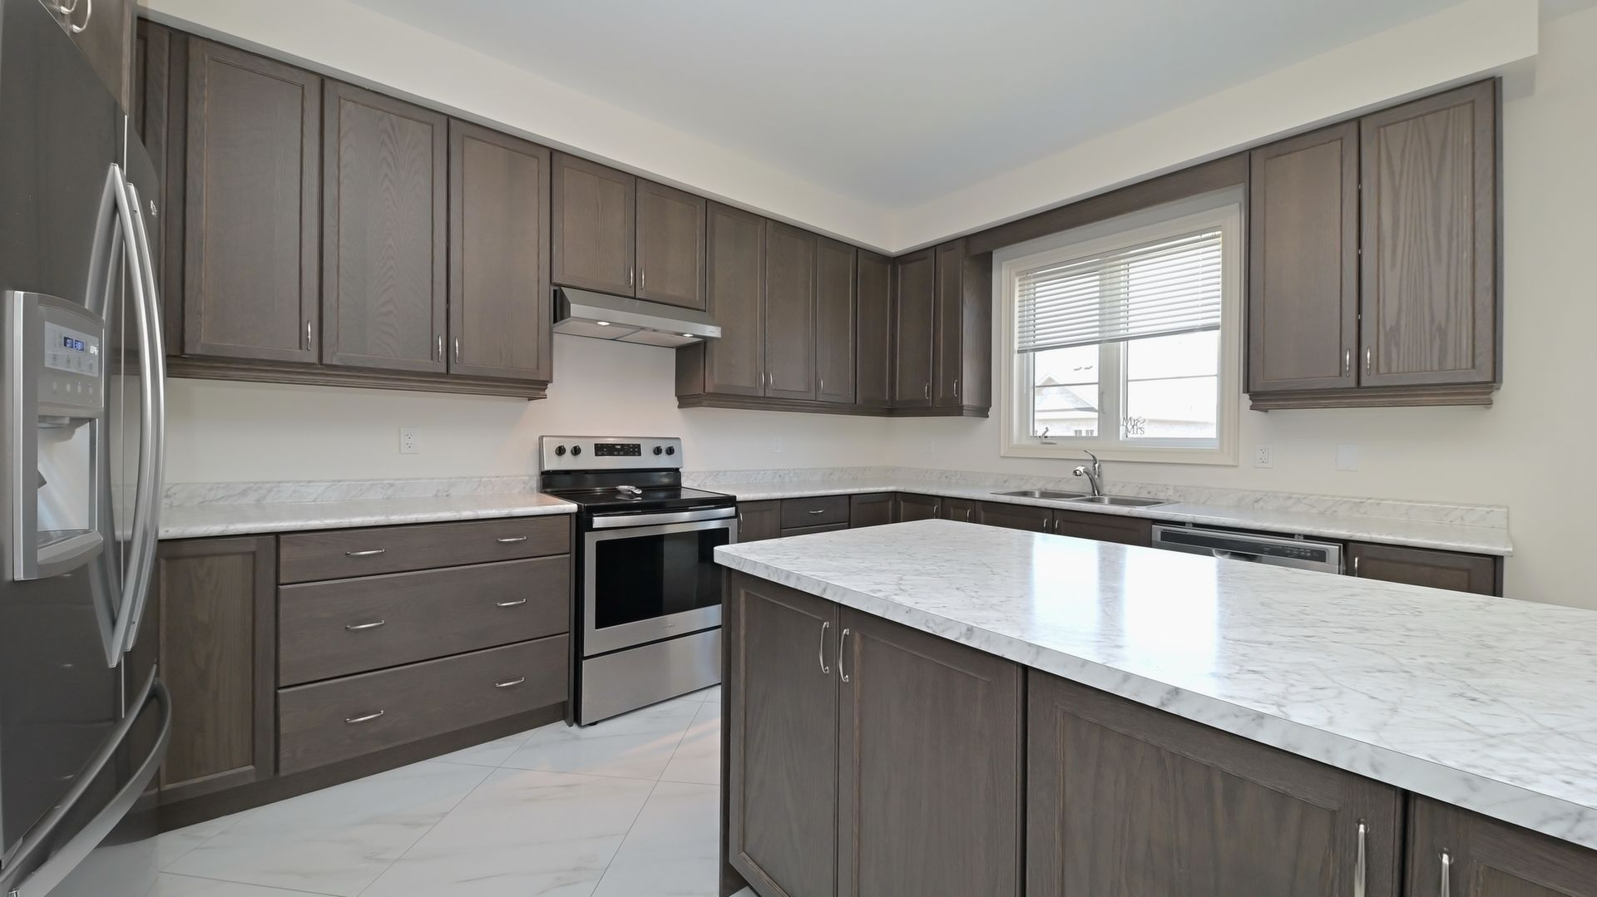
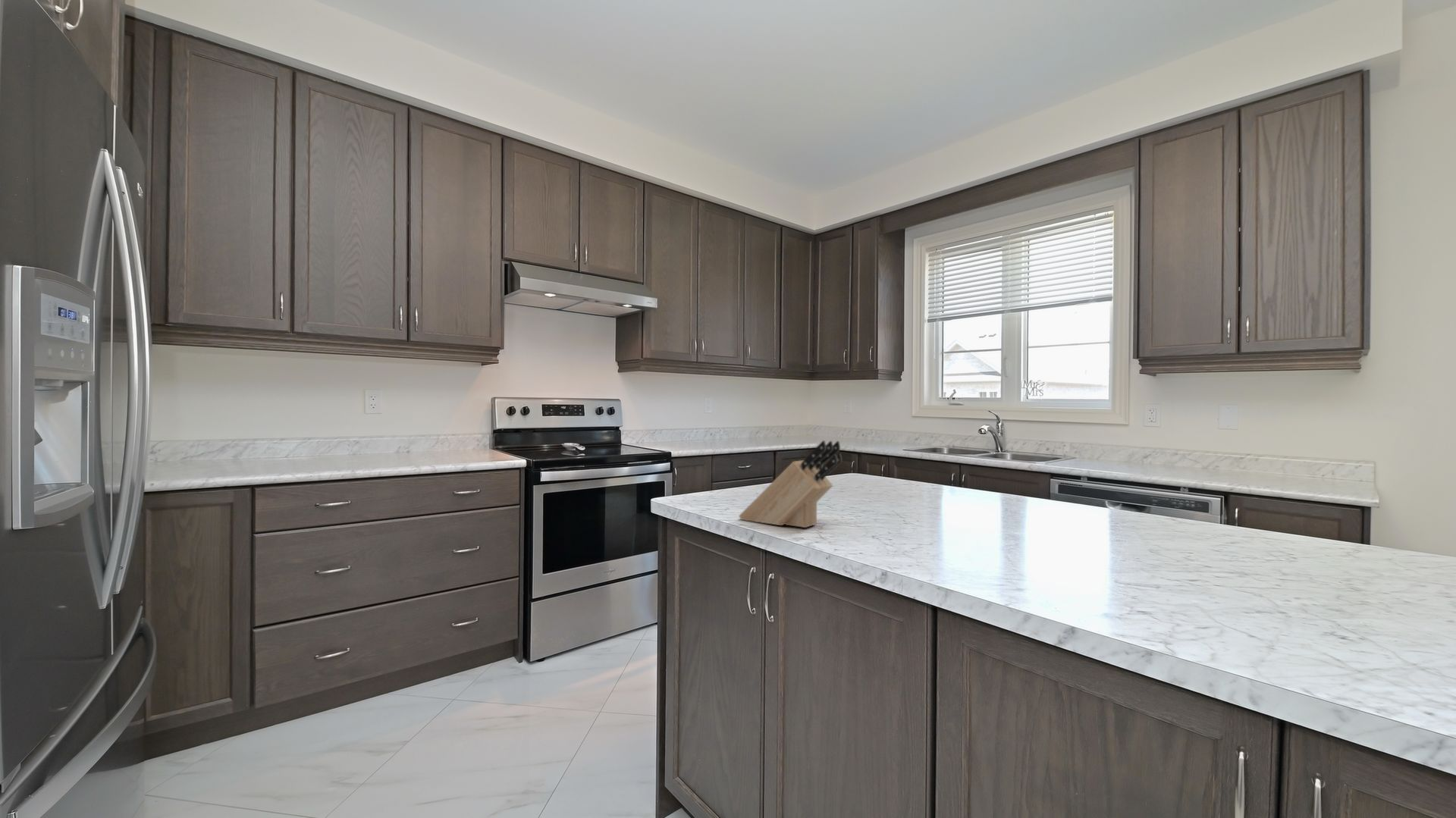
+ knife block (792, 481)
